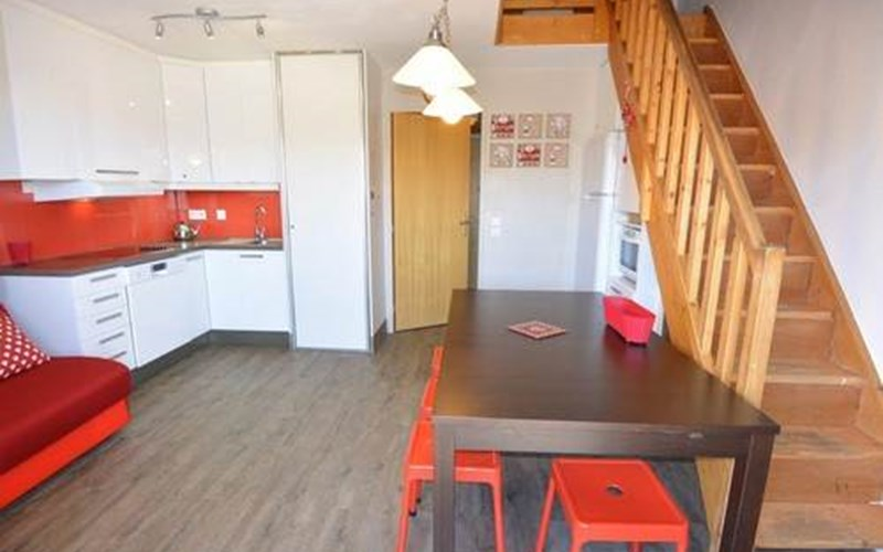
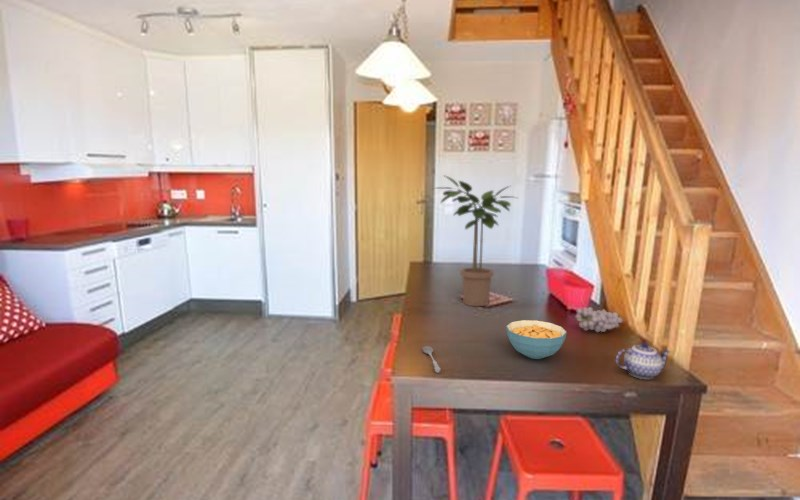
+ potted plant (476, 241)
+ cereal bowl (535, 342)
+ soupspoon (431, 357)
+ teapot (643, 358)
+ fruit (600, 319)
